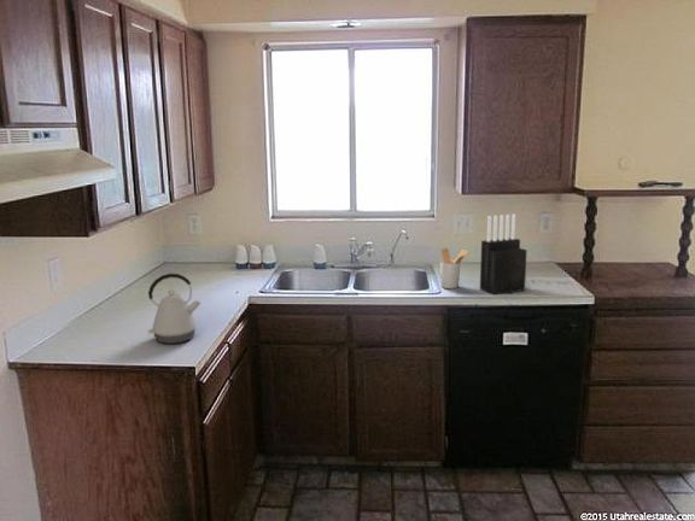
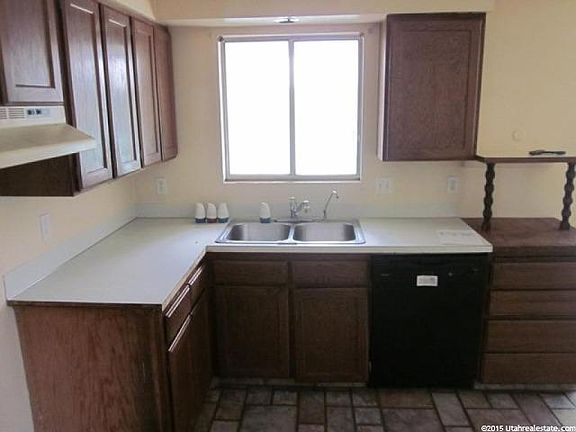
- kettle (174, 305)
- utensil holder (454, 267)
- knife block (504, 253)
